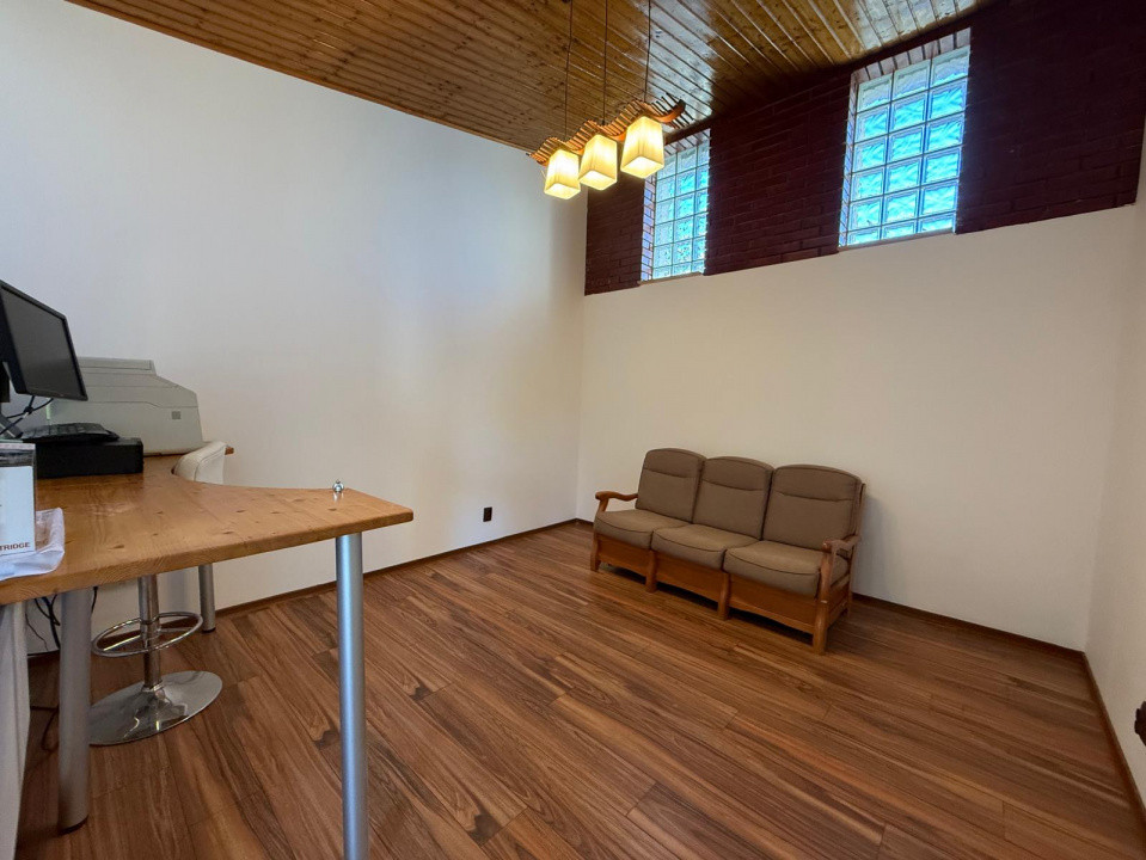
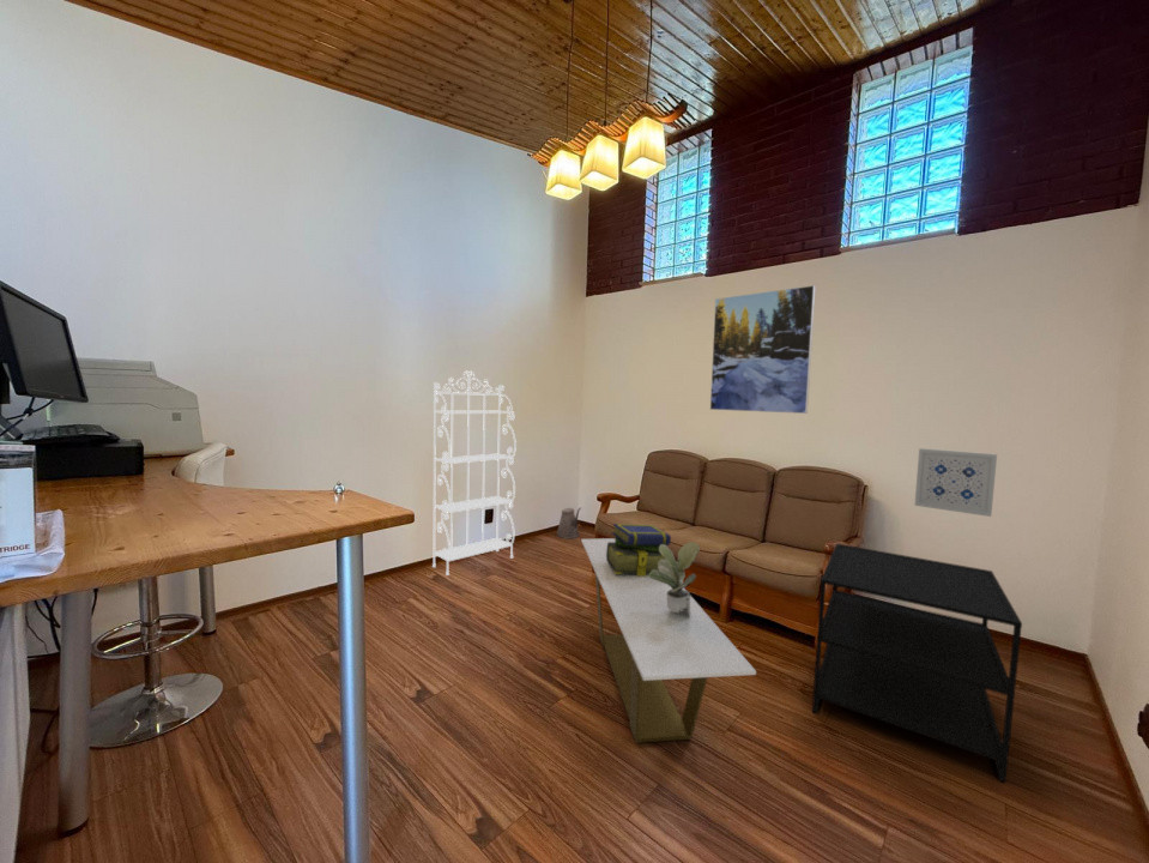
+ wall art (954, 481)
+ bookshelf (476, 460)
+ watering can (570, 519)
+ stack of books (637, 547)
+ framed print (758, 352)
+ potted plant (672, 578)
+ coffee table (640, 633)
+ side table (903, 639)
